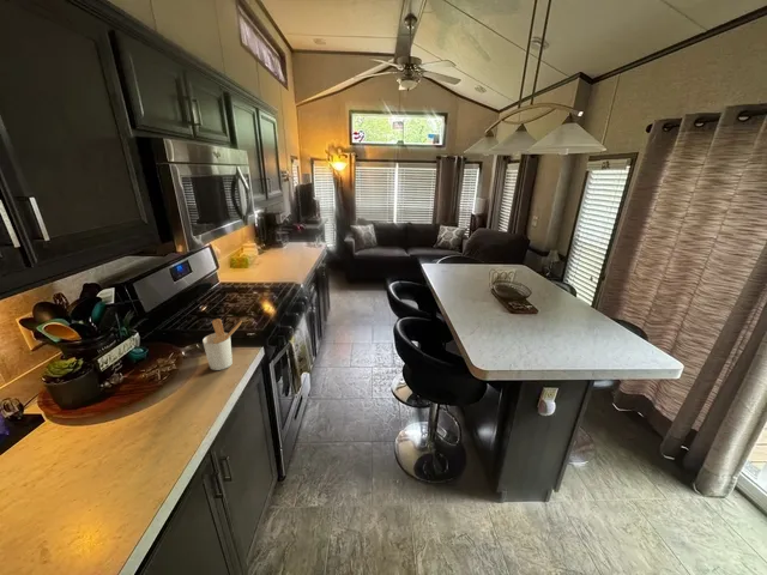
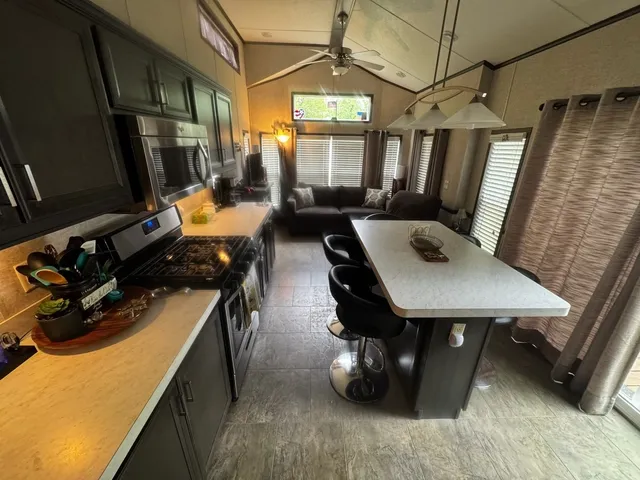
- utensil holder (224, 344)
